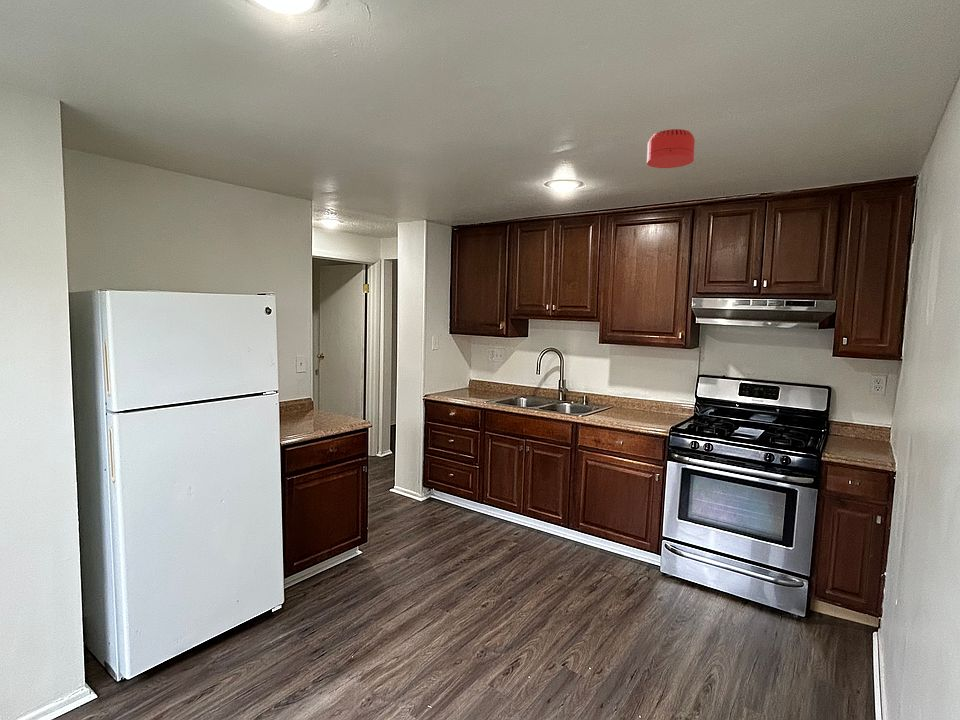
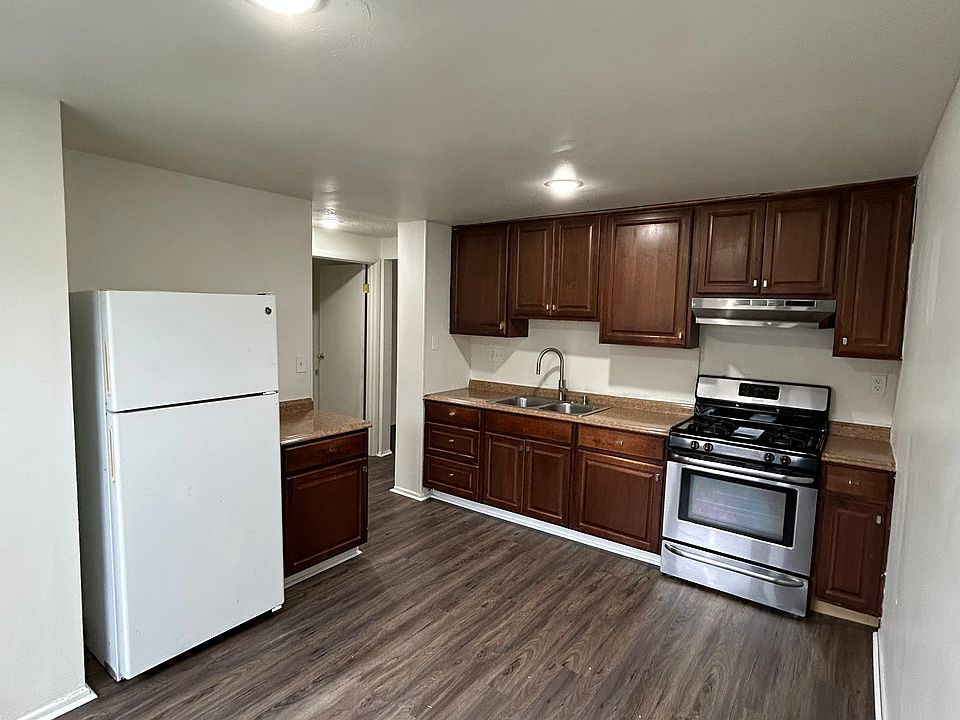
- smoke detector (670, 148)
